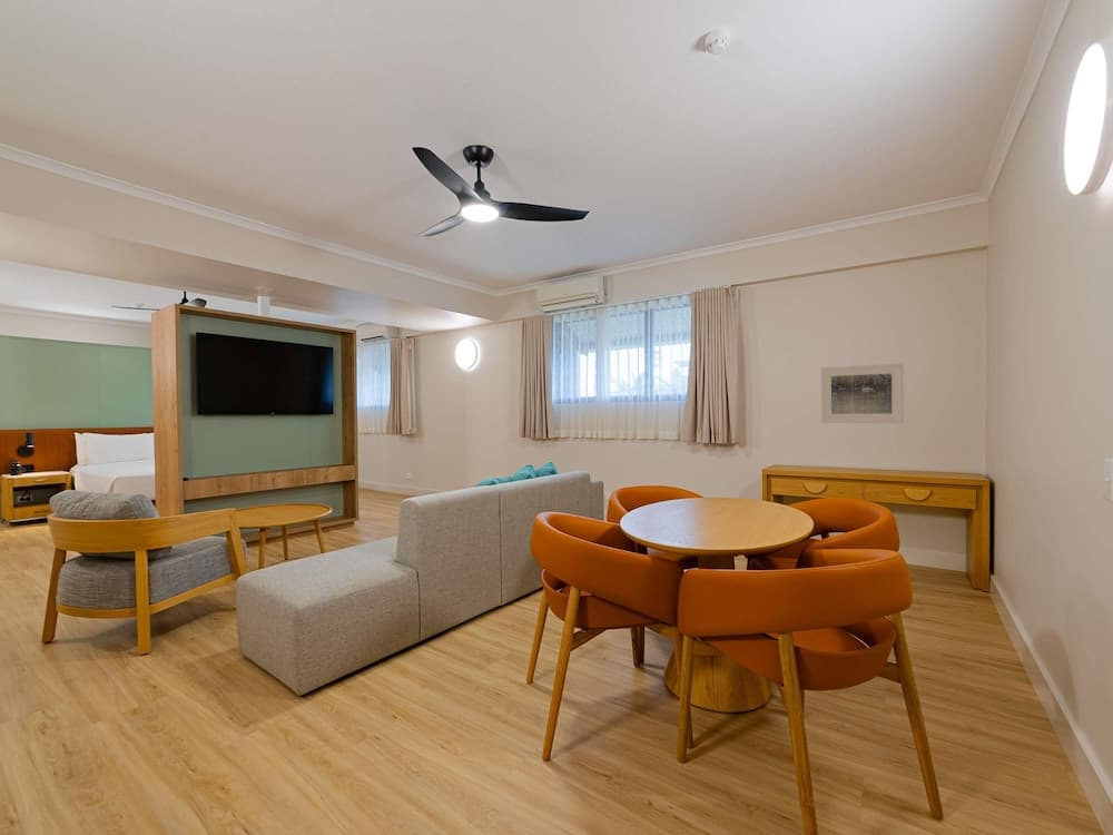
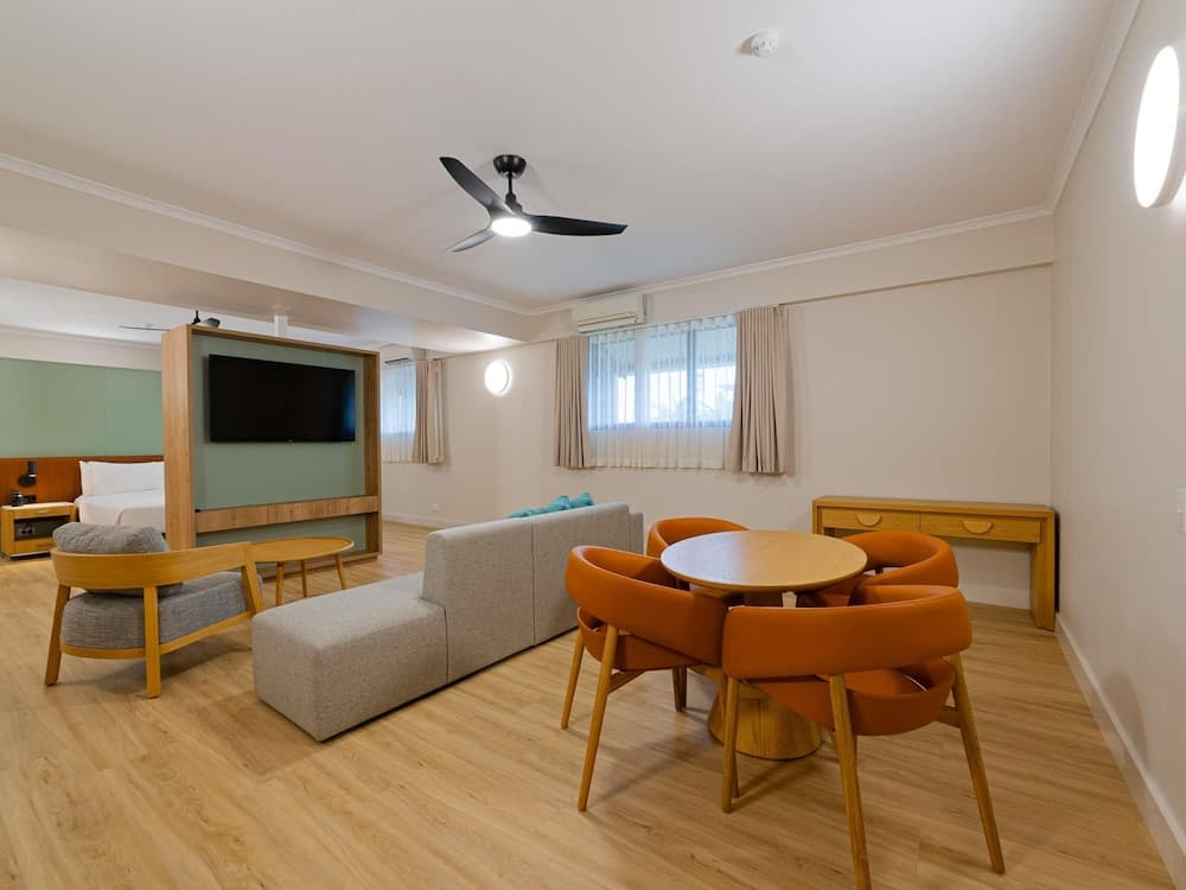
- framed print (860, 394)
